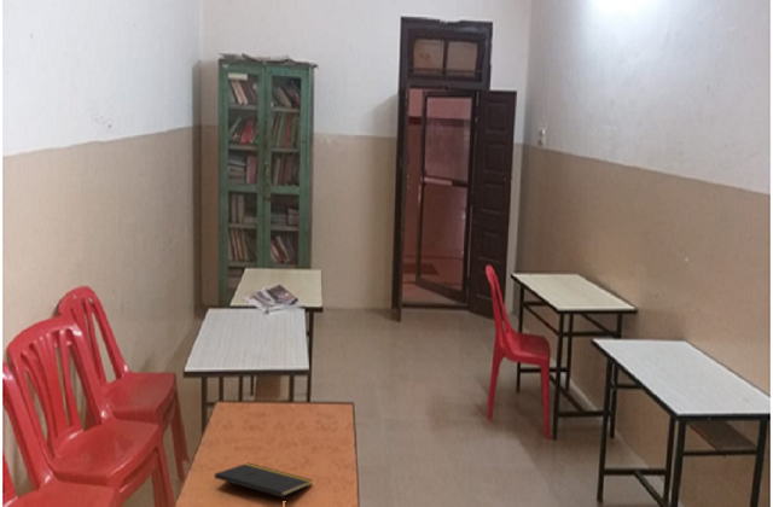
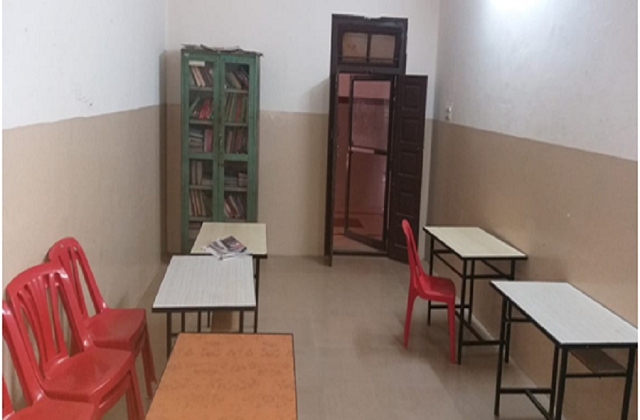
- notepad (263, 478)
